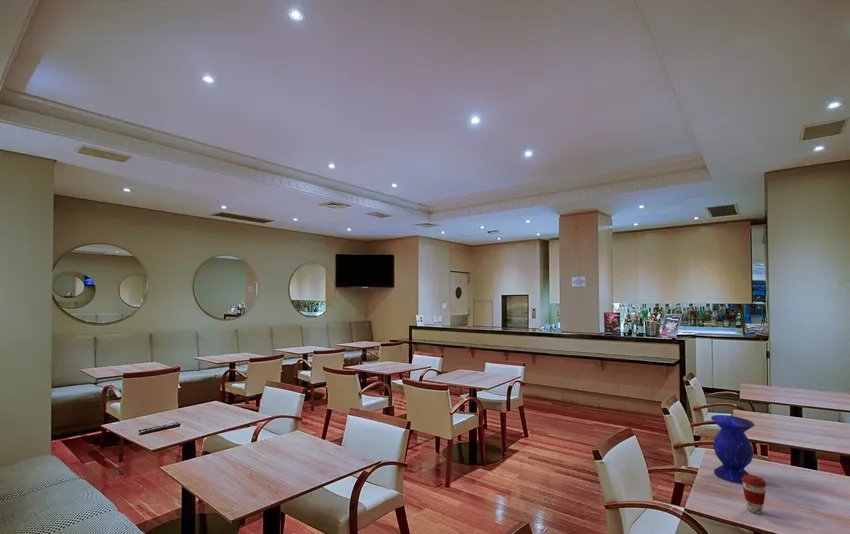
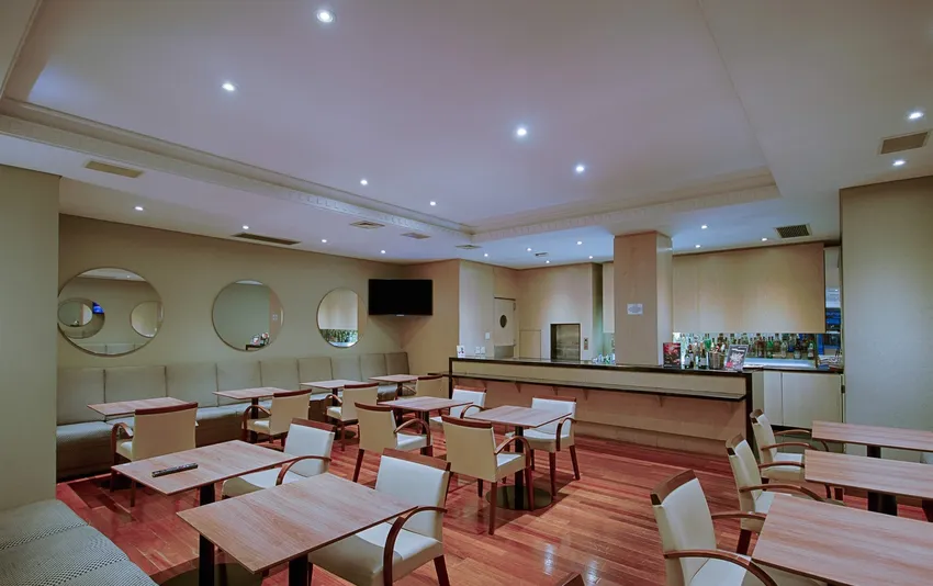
- vase (732, 448)
- coffee cup (754, 494)
